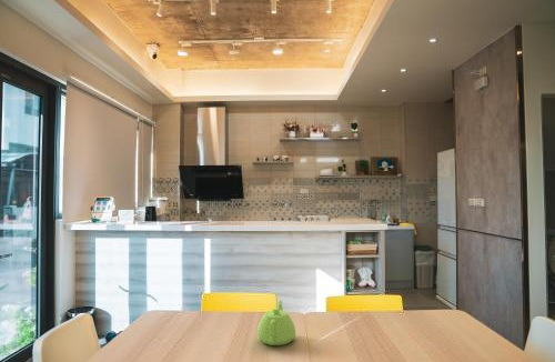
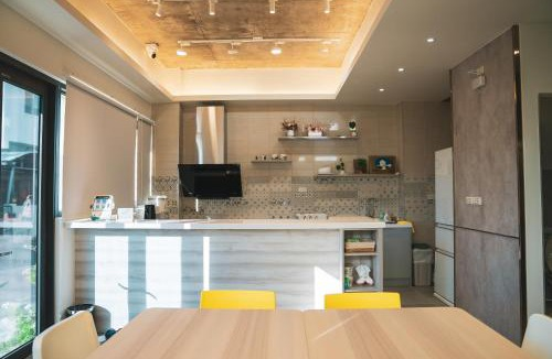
- teapot (276, 322)
